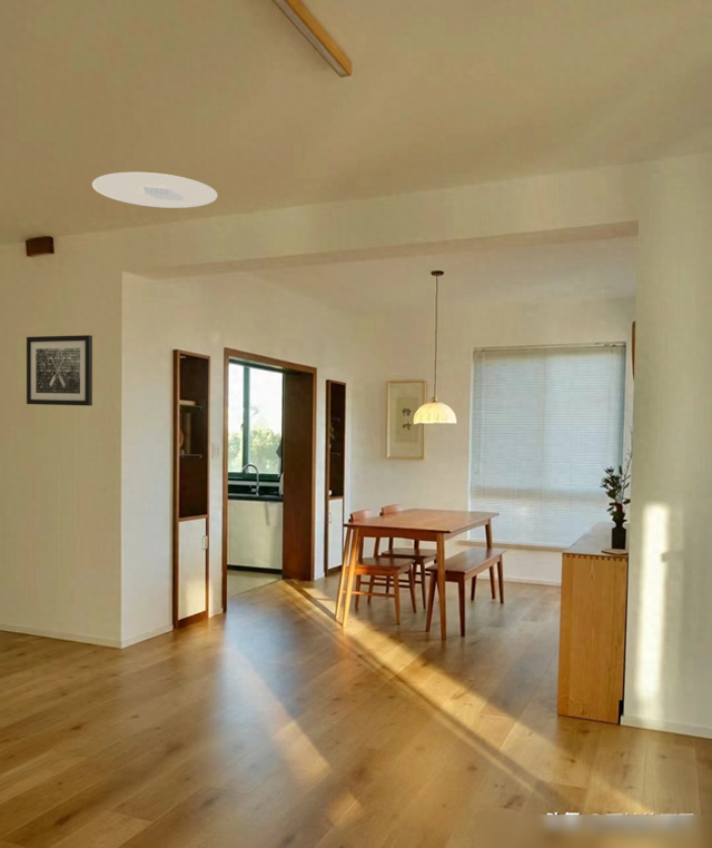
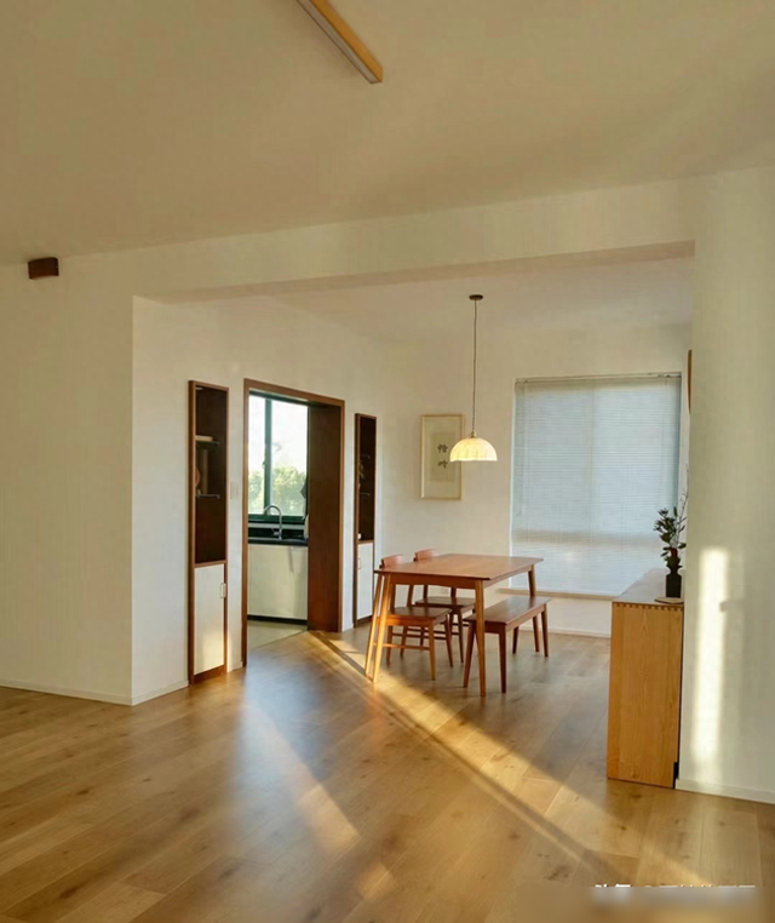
- ceiling light (156, 185)
- wall art (58, 371)
